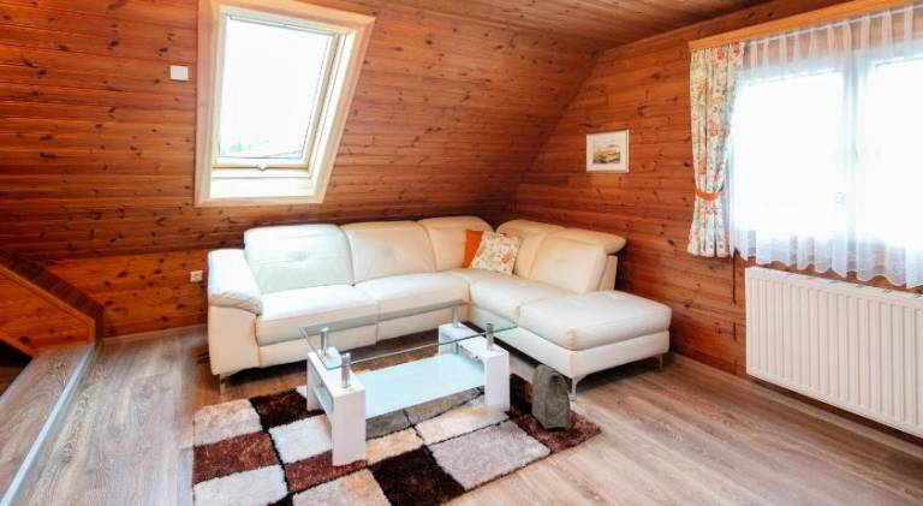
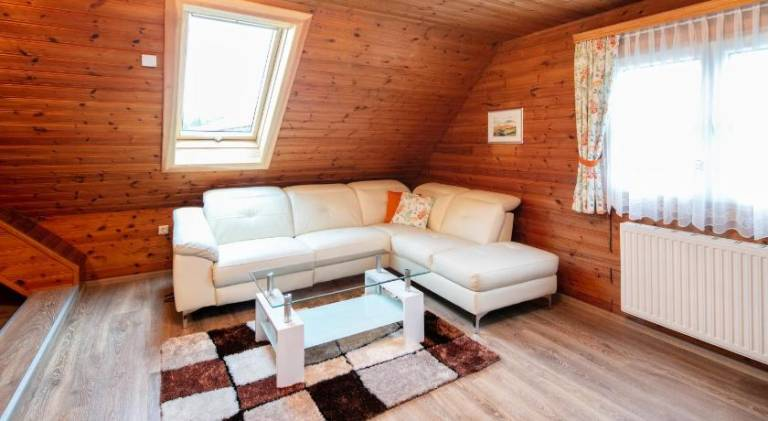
- bag (550, 393)
